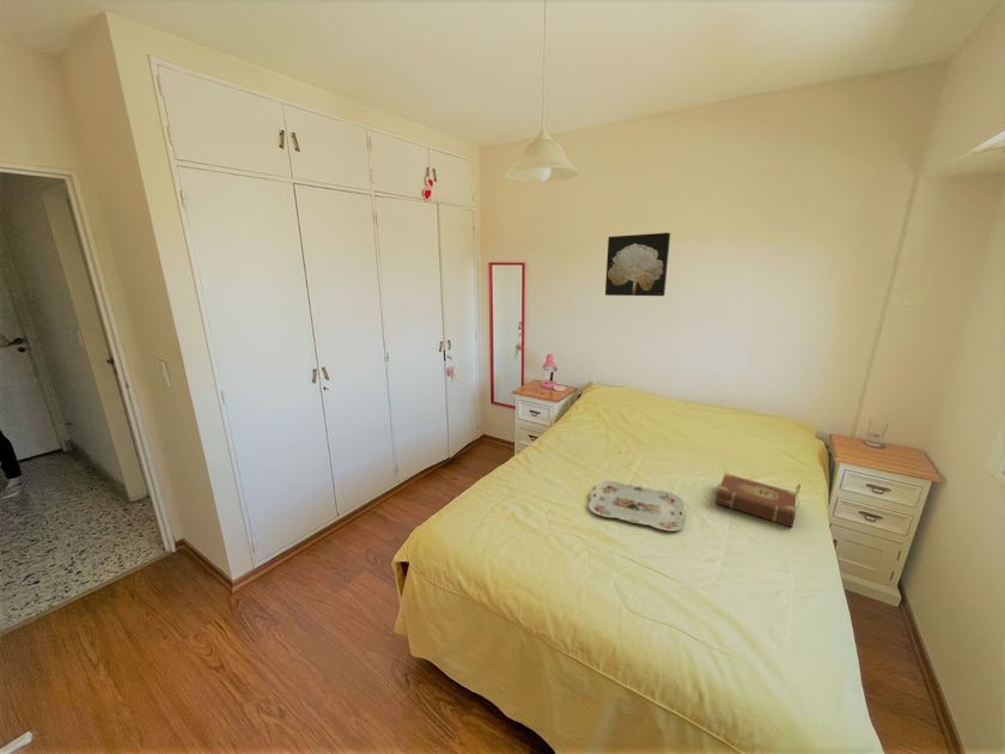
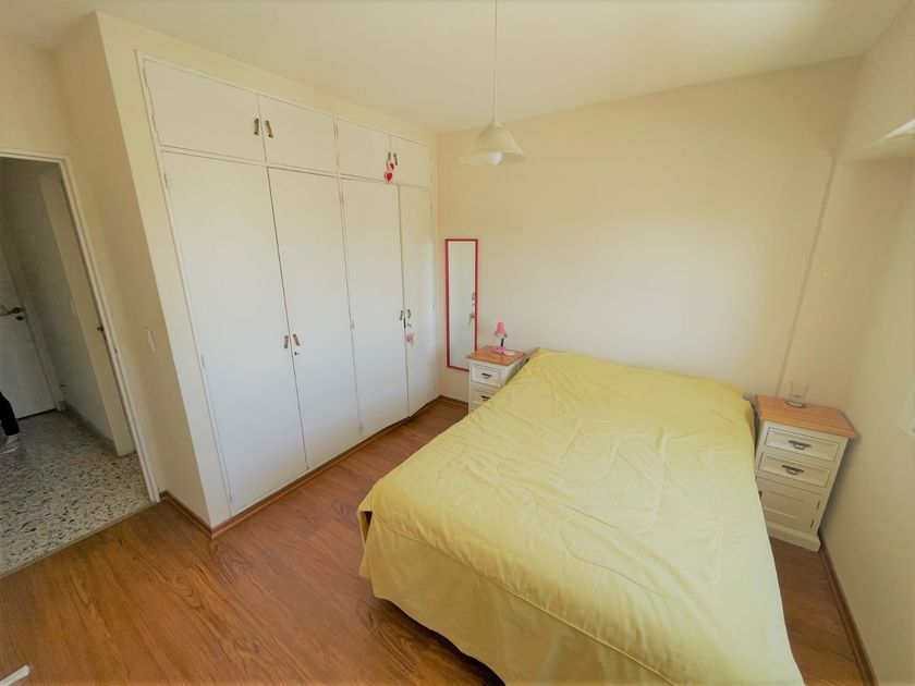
- serving tray (635, 504)
- wall art (635, 266)
- book (756, 490)
